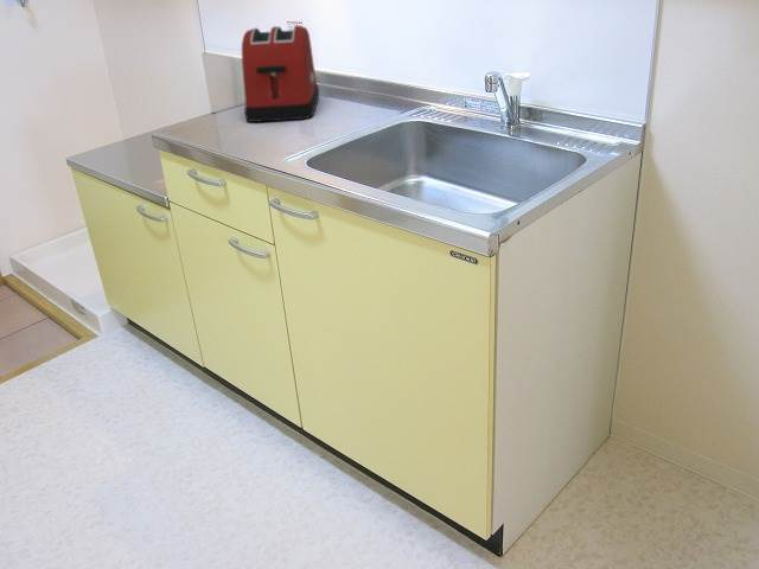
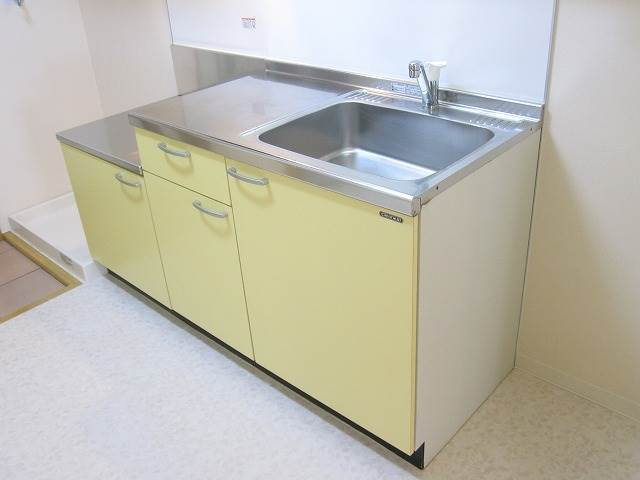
- toaster (279, 69)
